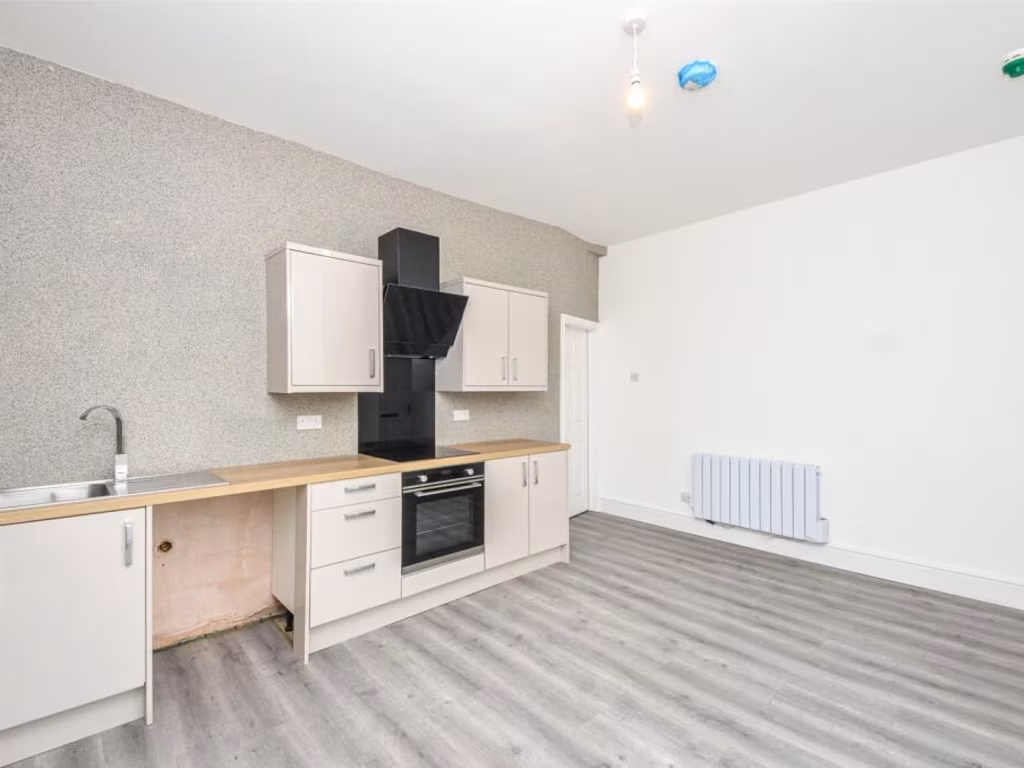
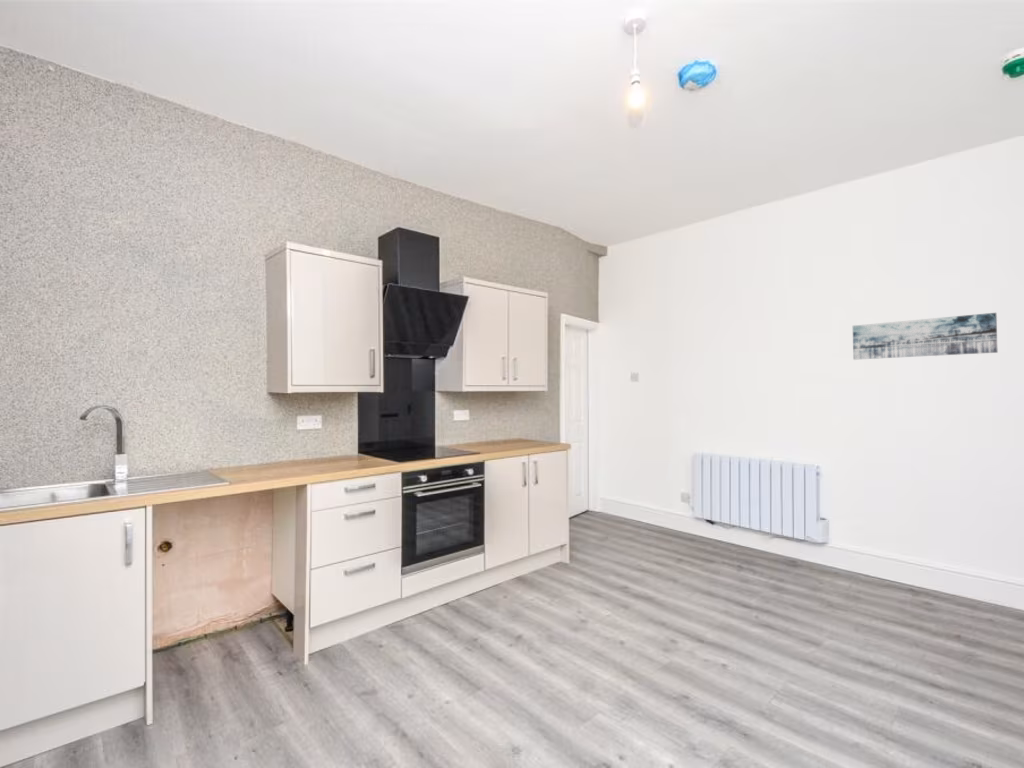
+ wall art (919, 338)
